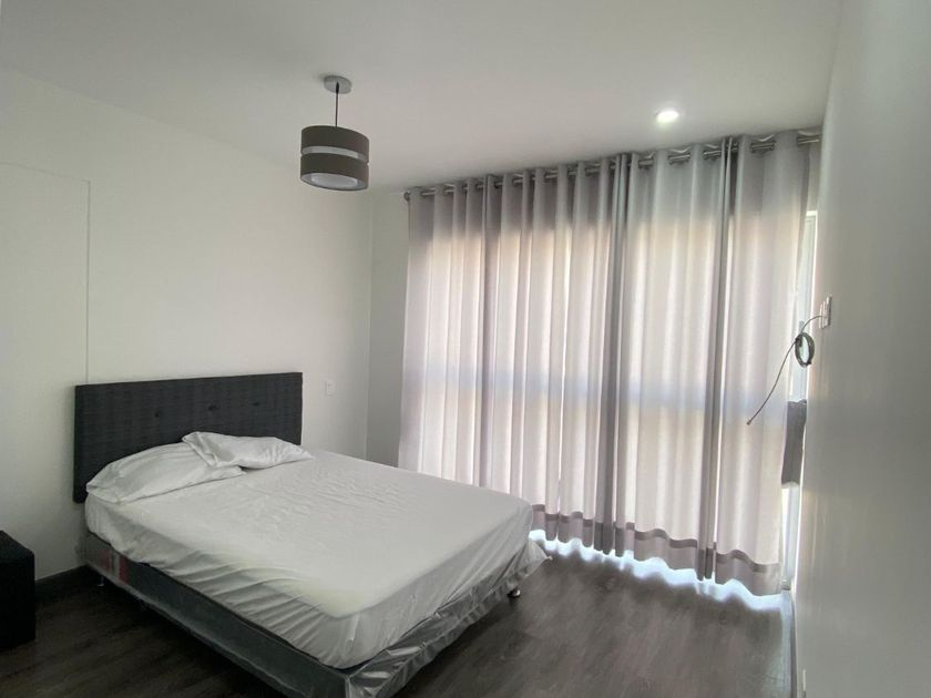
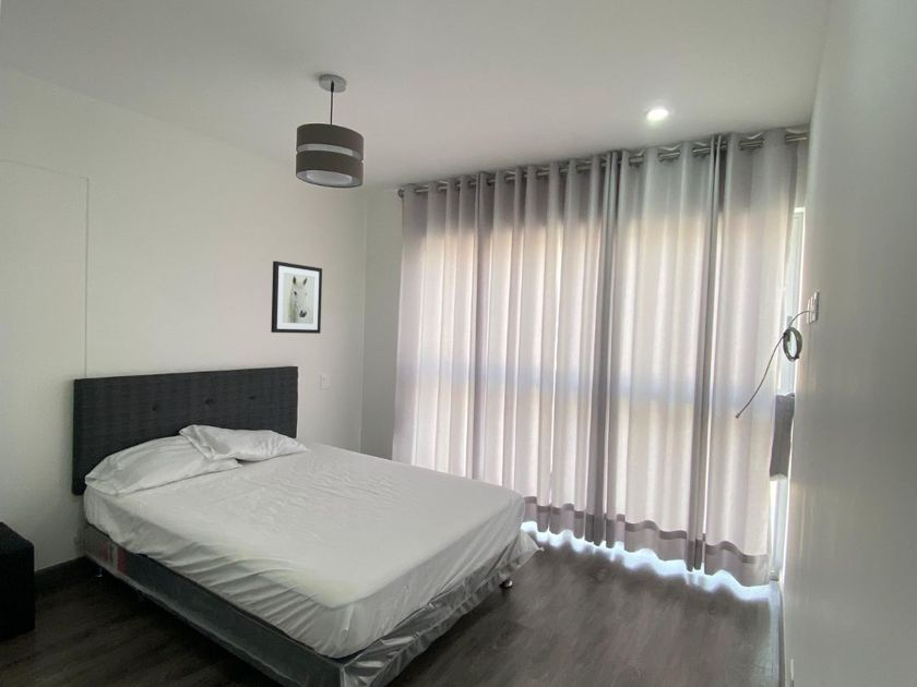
+ wall art (297, 299)
